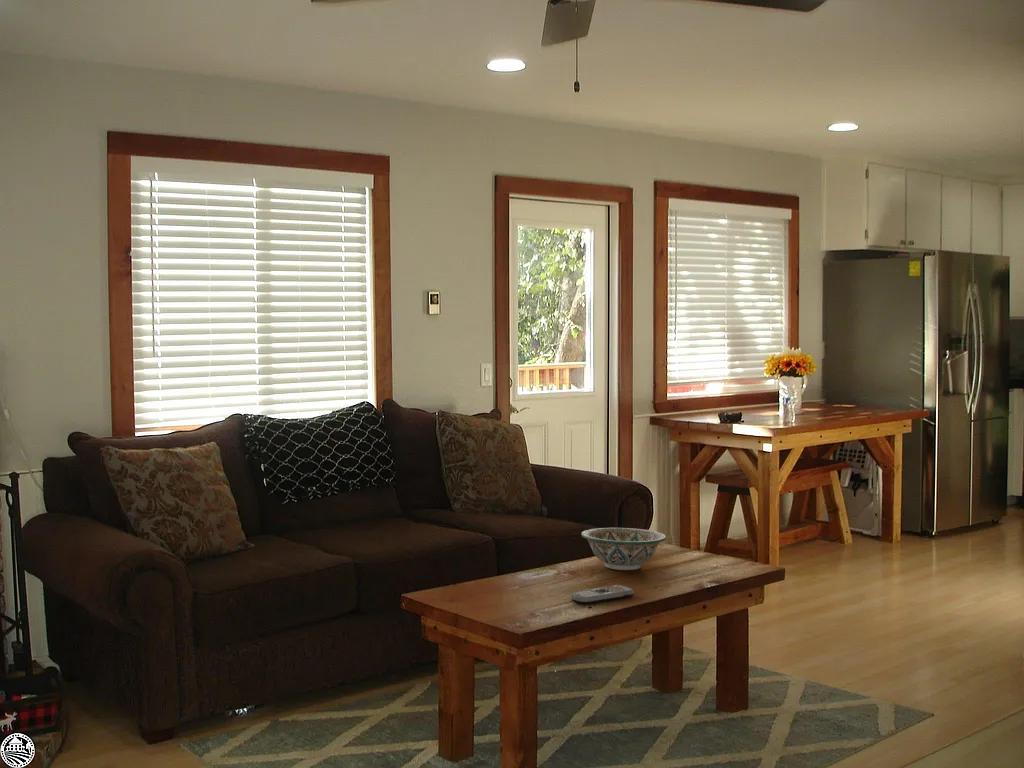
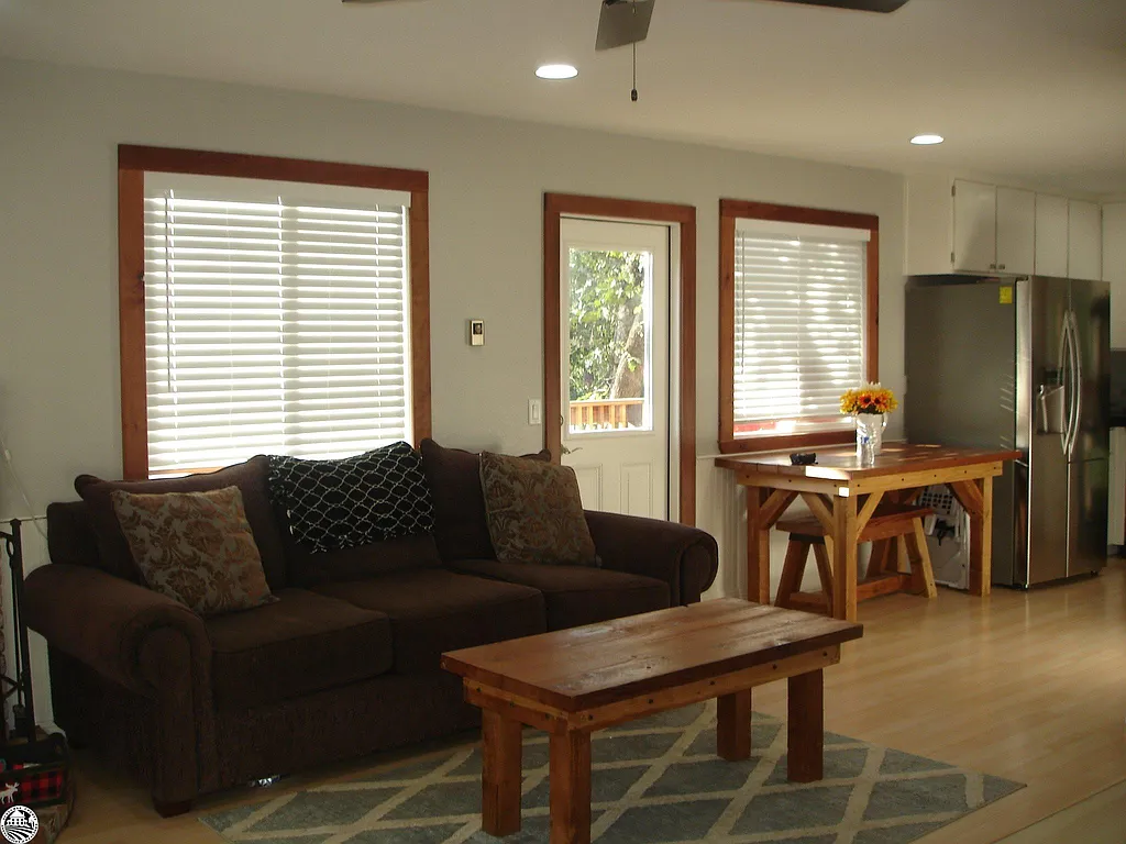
- remote control (601, 594)
- decorative bowl (623, 550)
